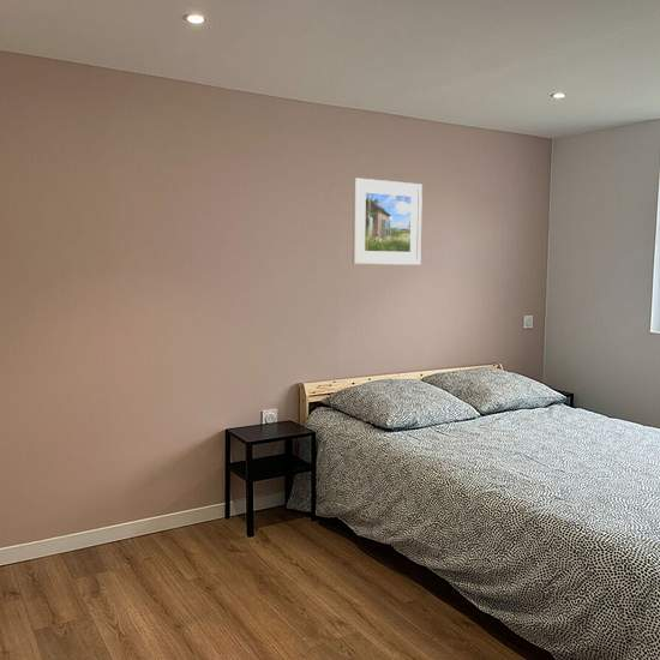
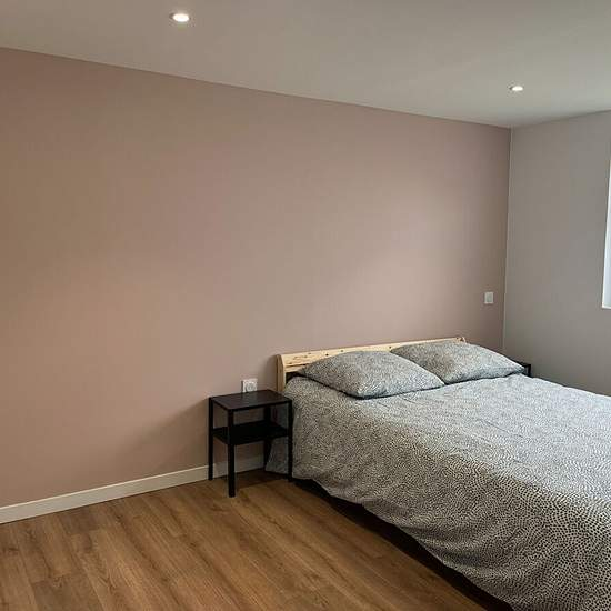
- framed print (388, 222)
